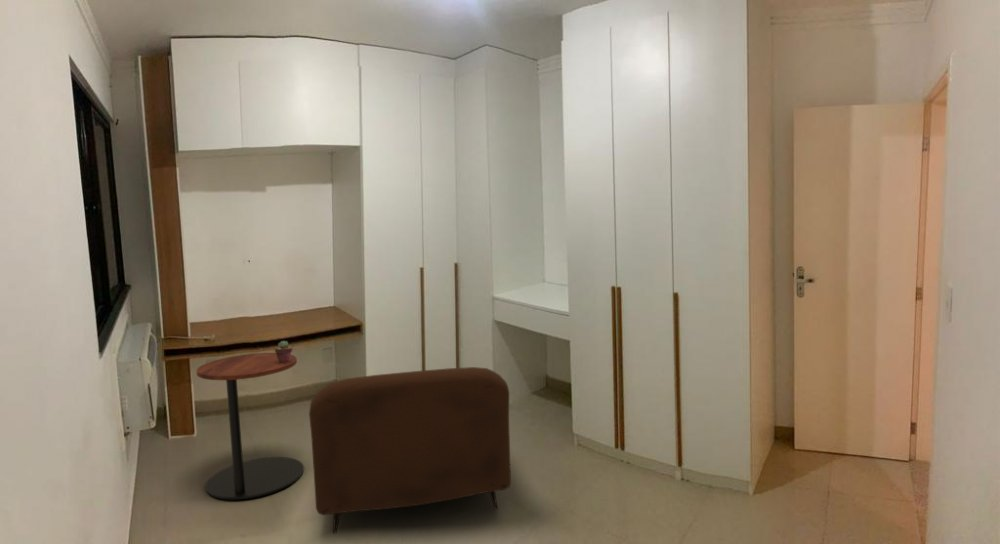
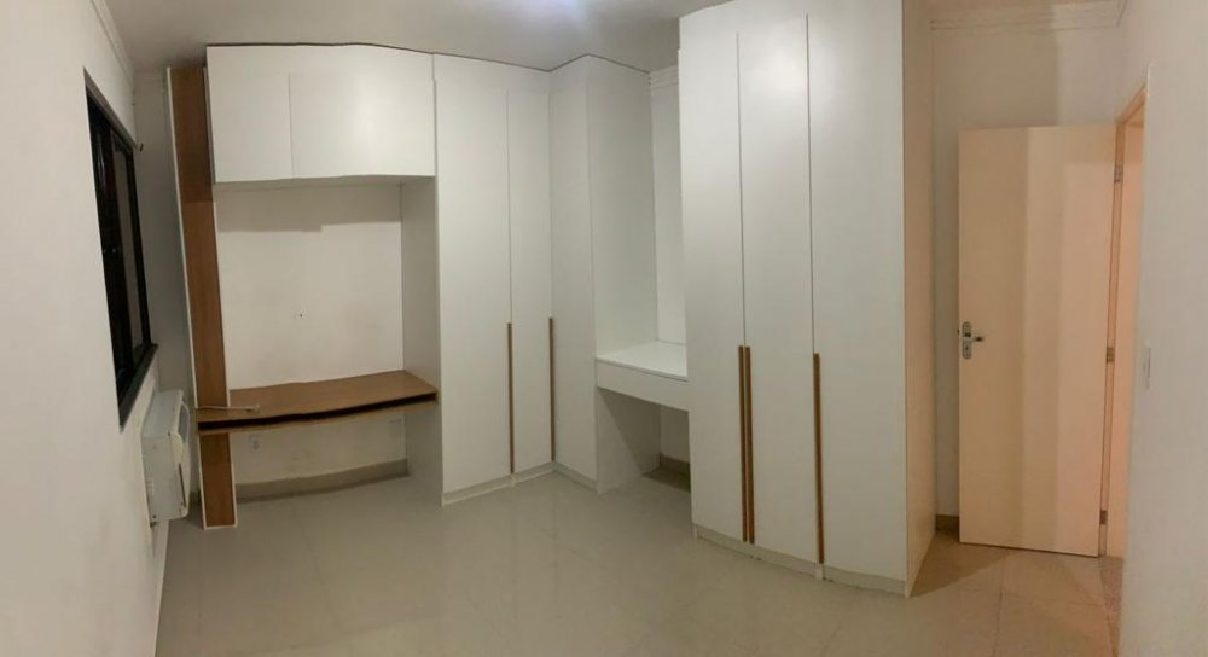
- potted succulent (283, 350)
- side table (239, 421)
- armchair (410, 424)
